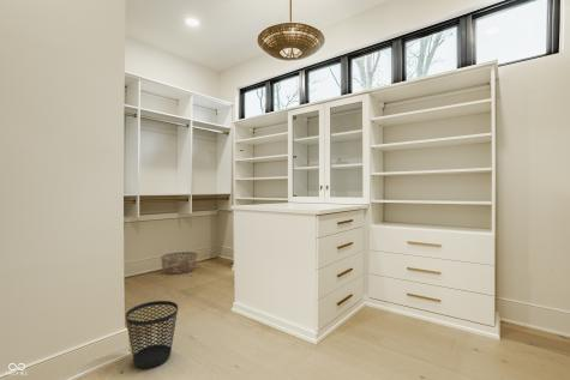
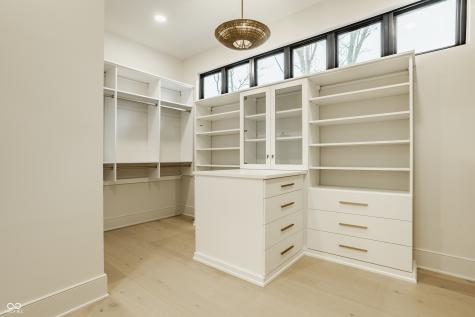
- wastebasket (151, 333)
- basket (179, 263)
